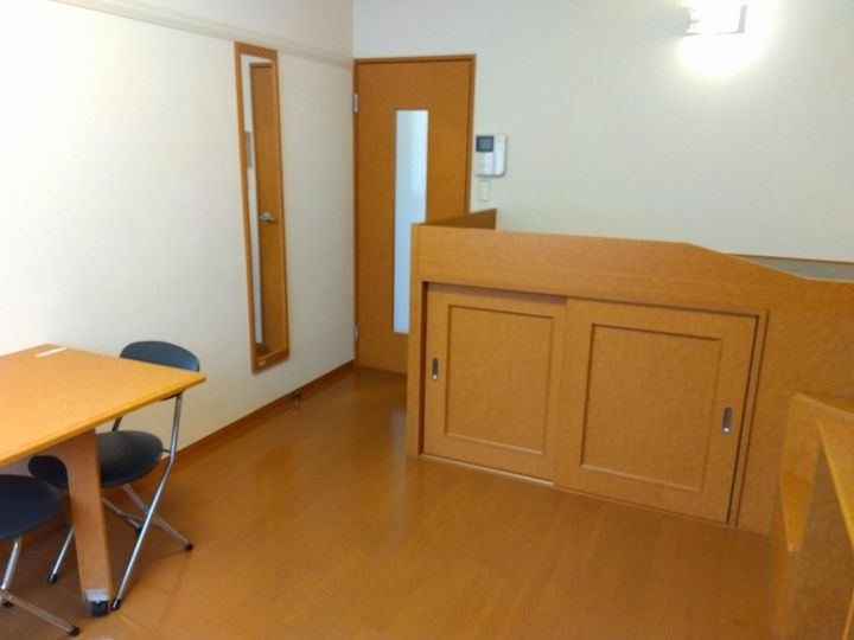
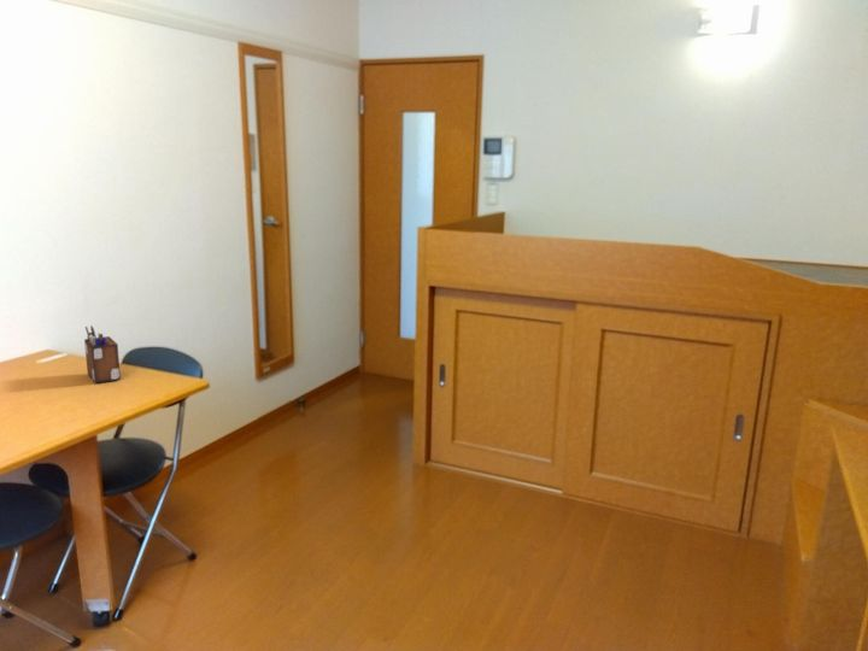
+ desk organizer (101, 352)
